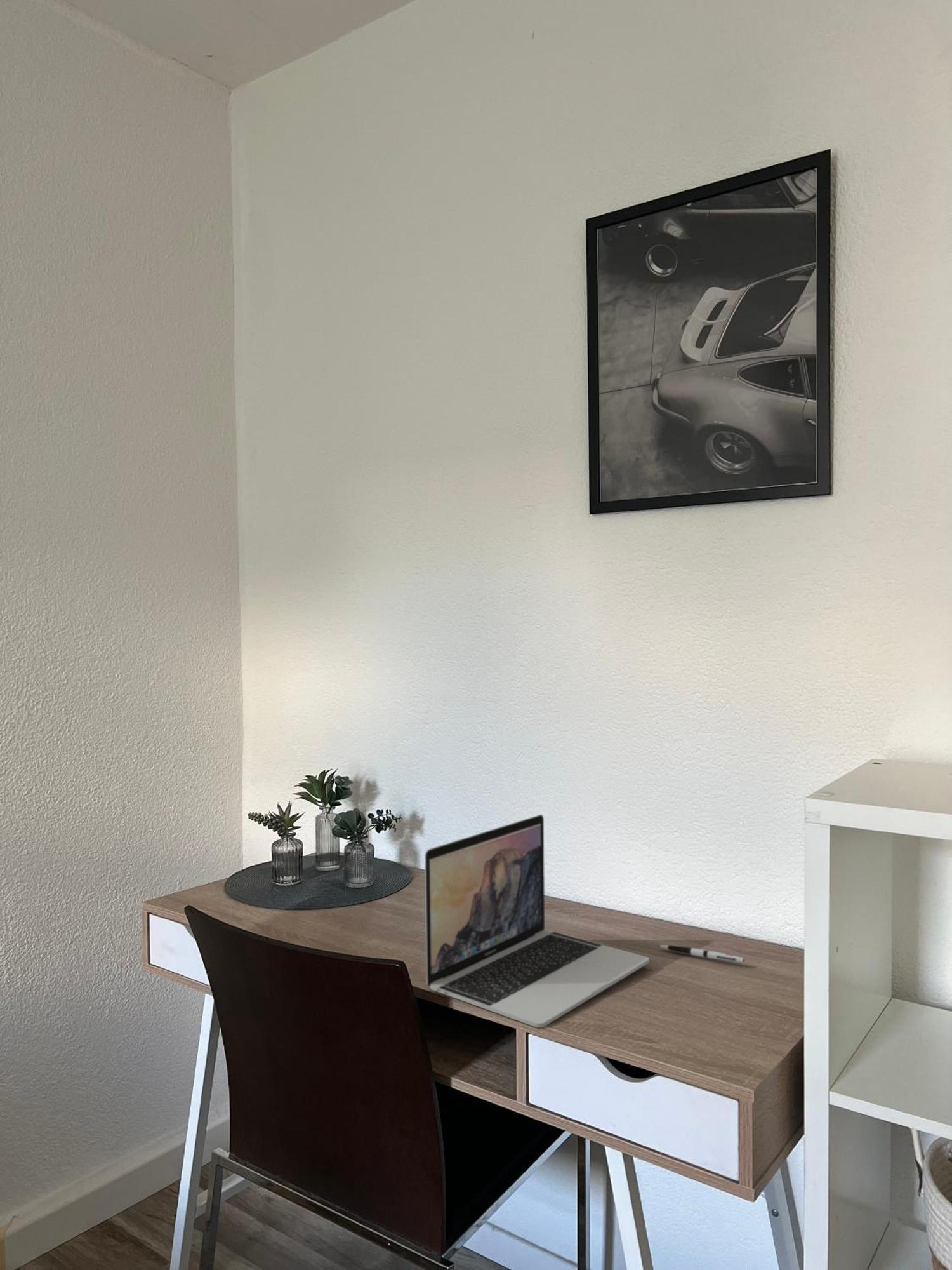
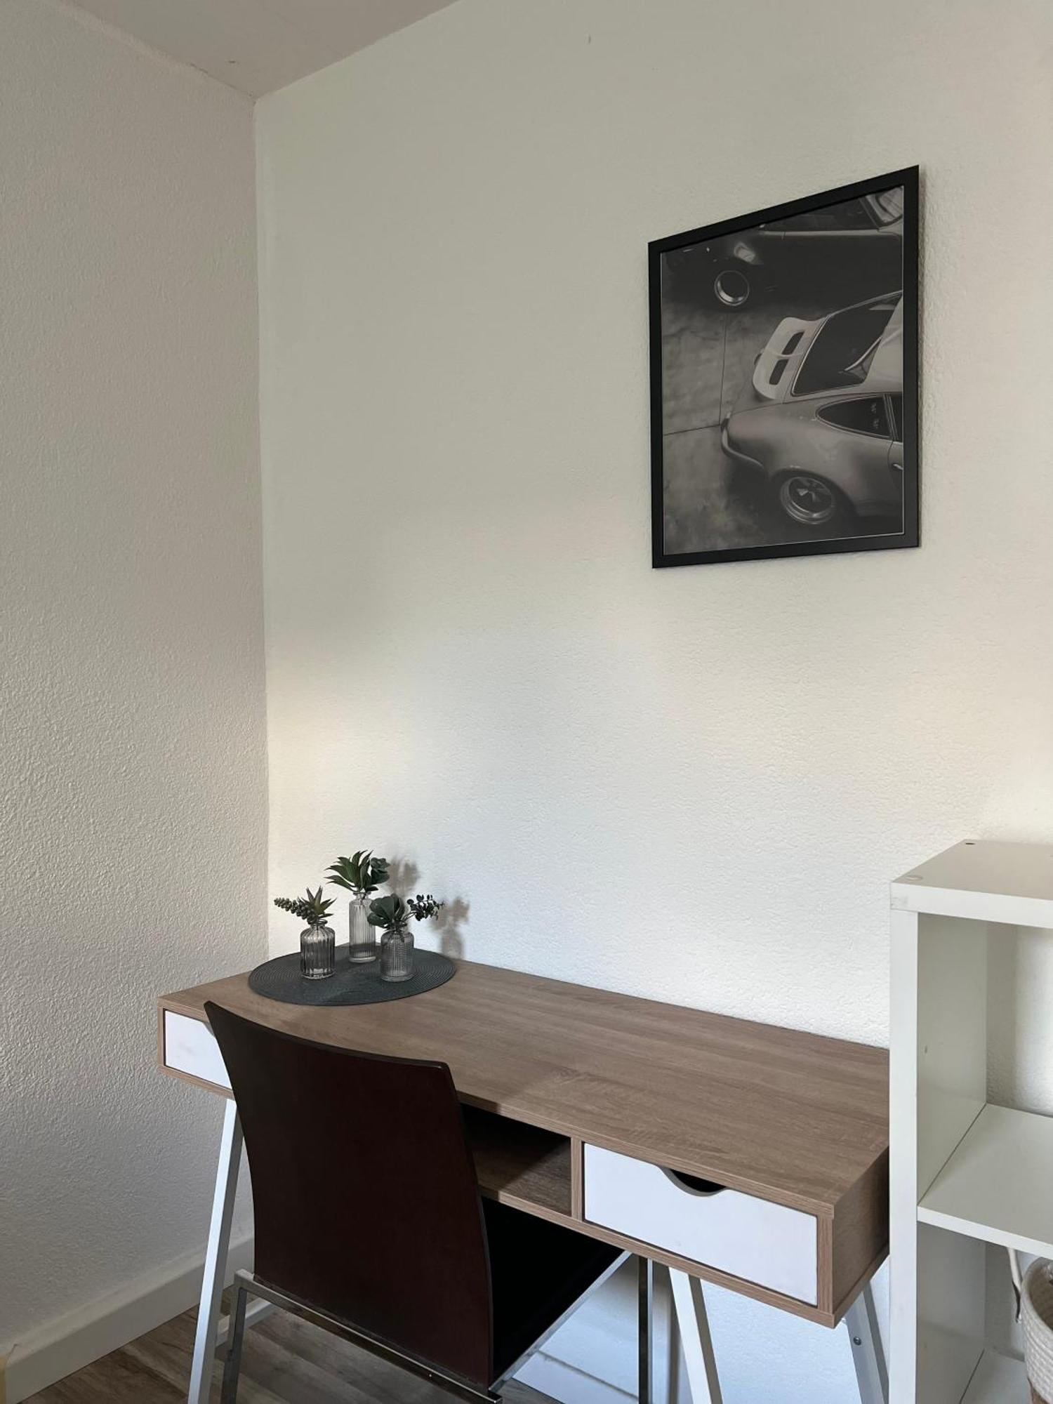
- pen (699, 952)
- laptop (541, 909)
